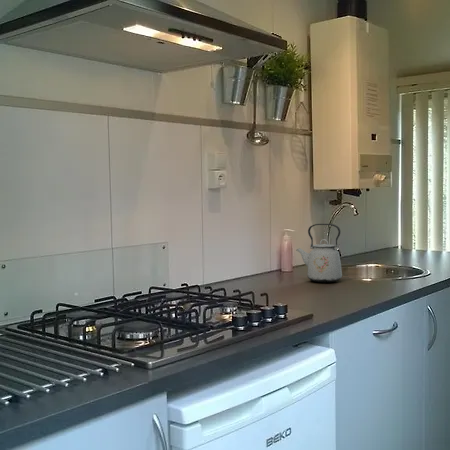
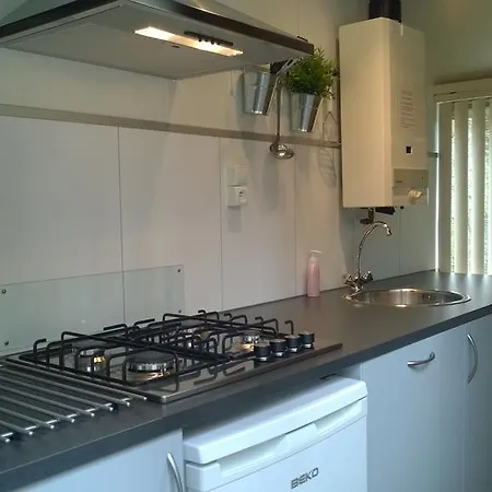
- kettle (318, 252)
